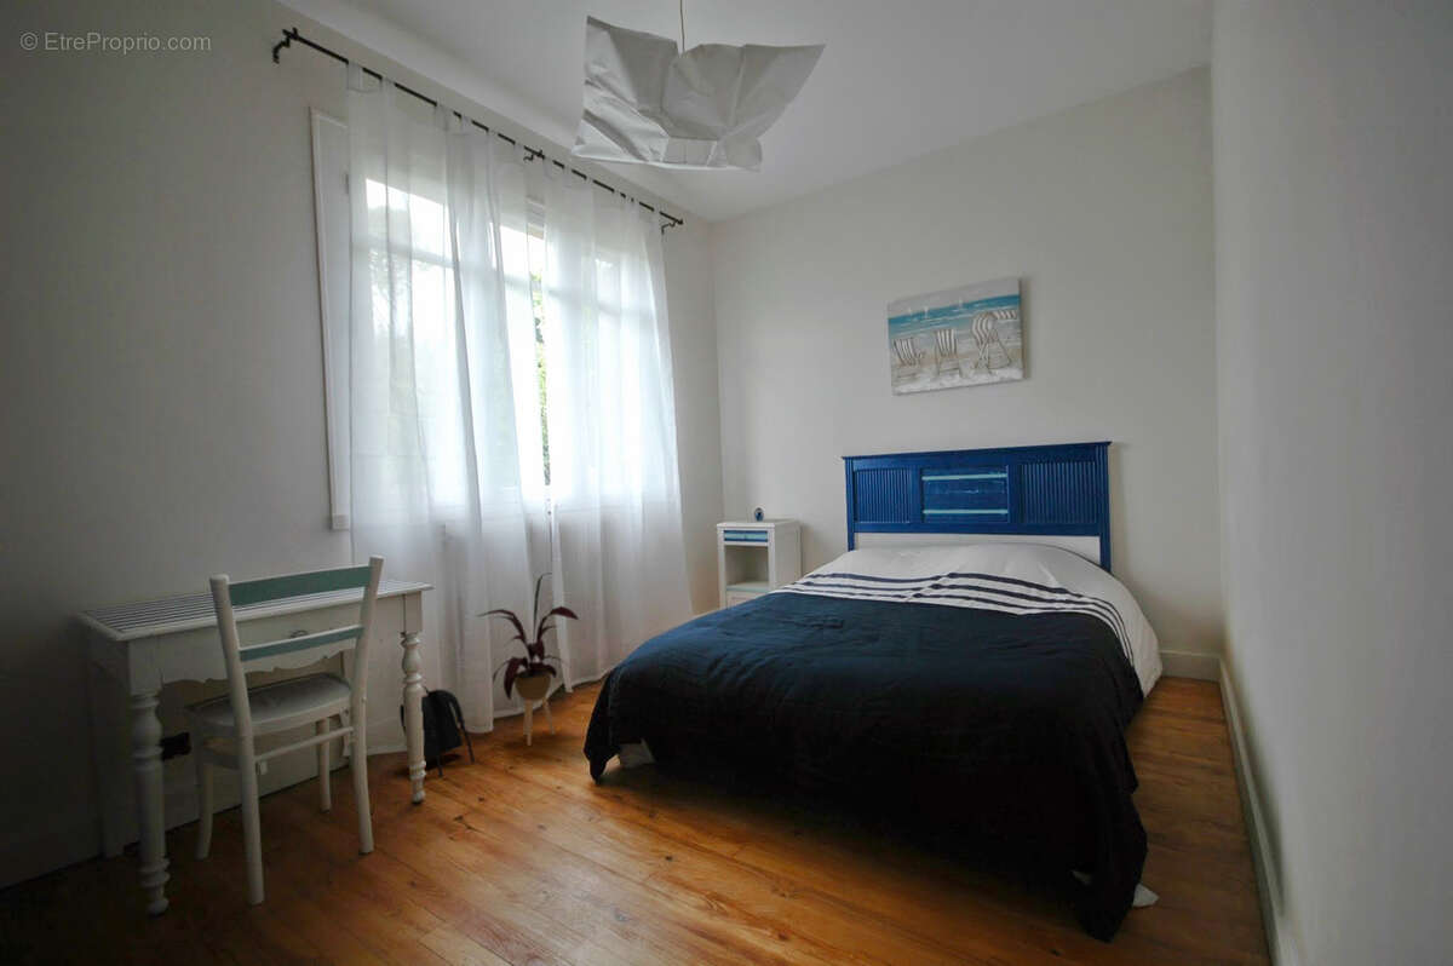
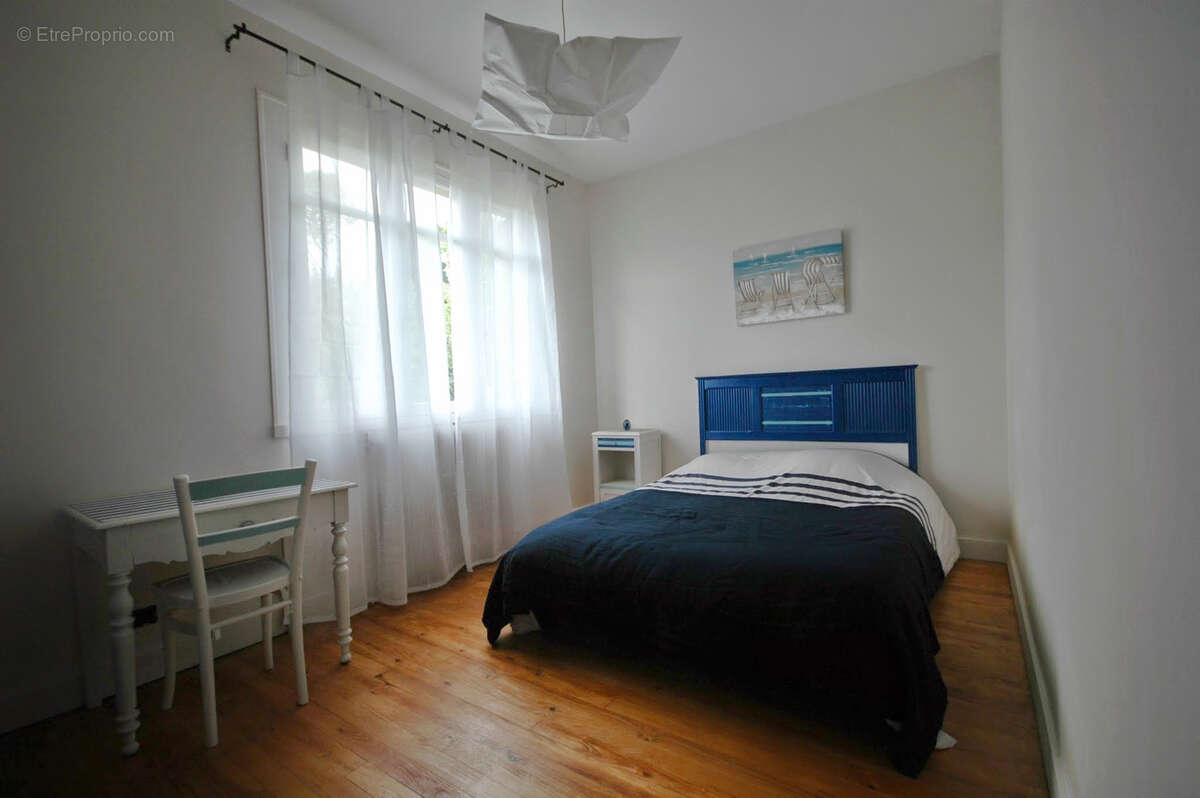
- house plant (527, 659)
- backpack (437, 726)
